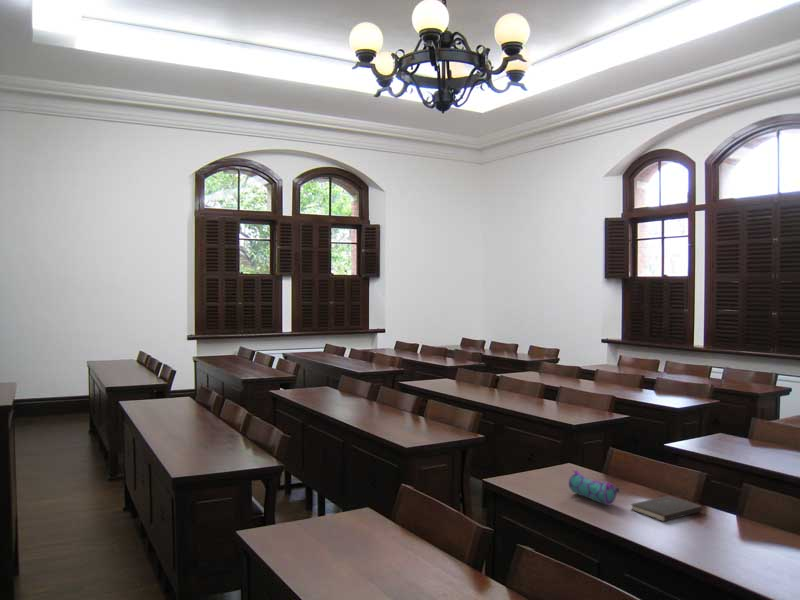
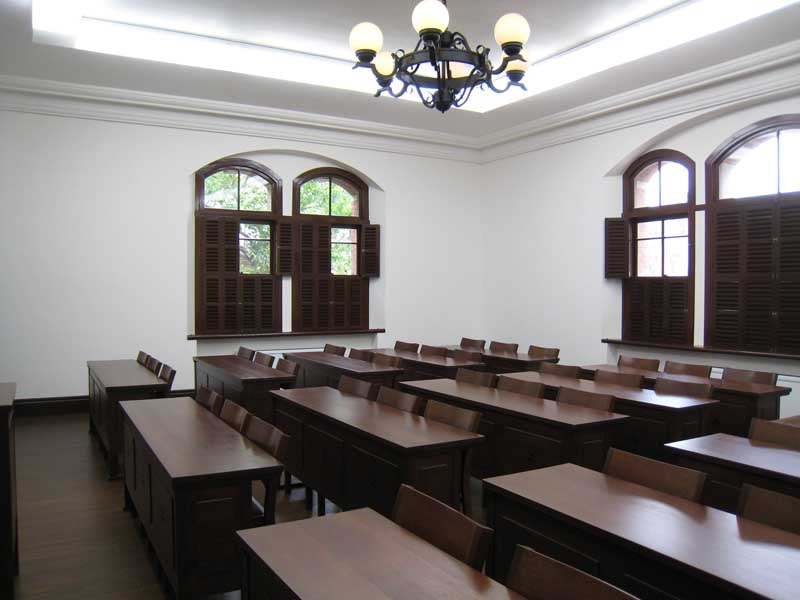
- hardcover book (666, 508)
- pencil case (592, 487)
